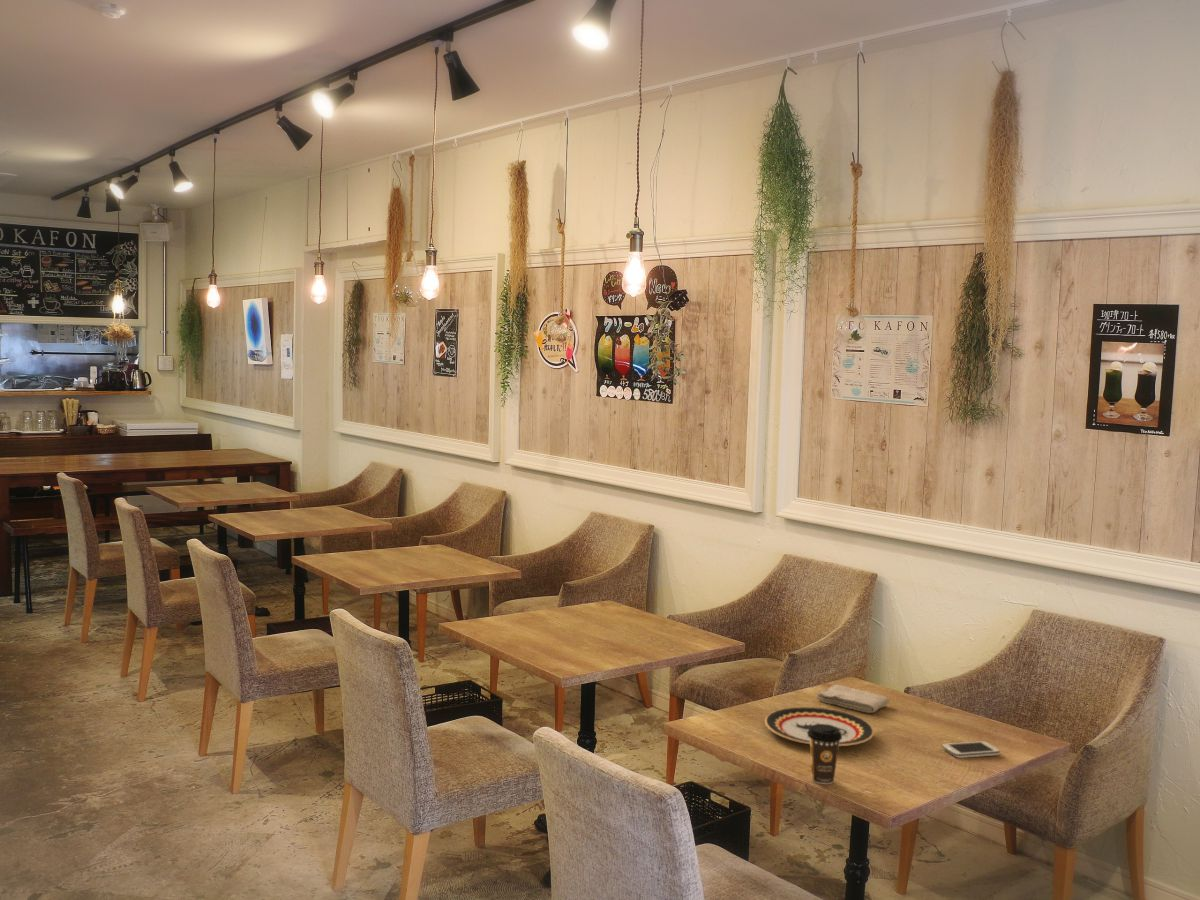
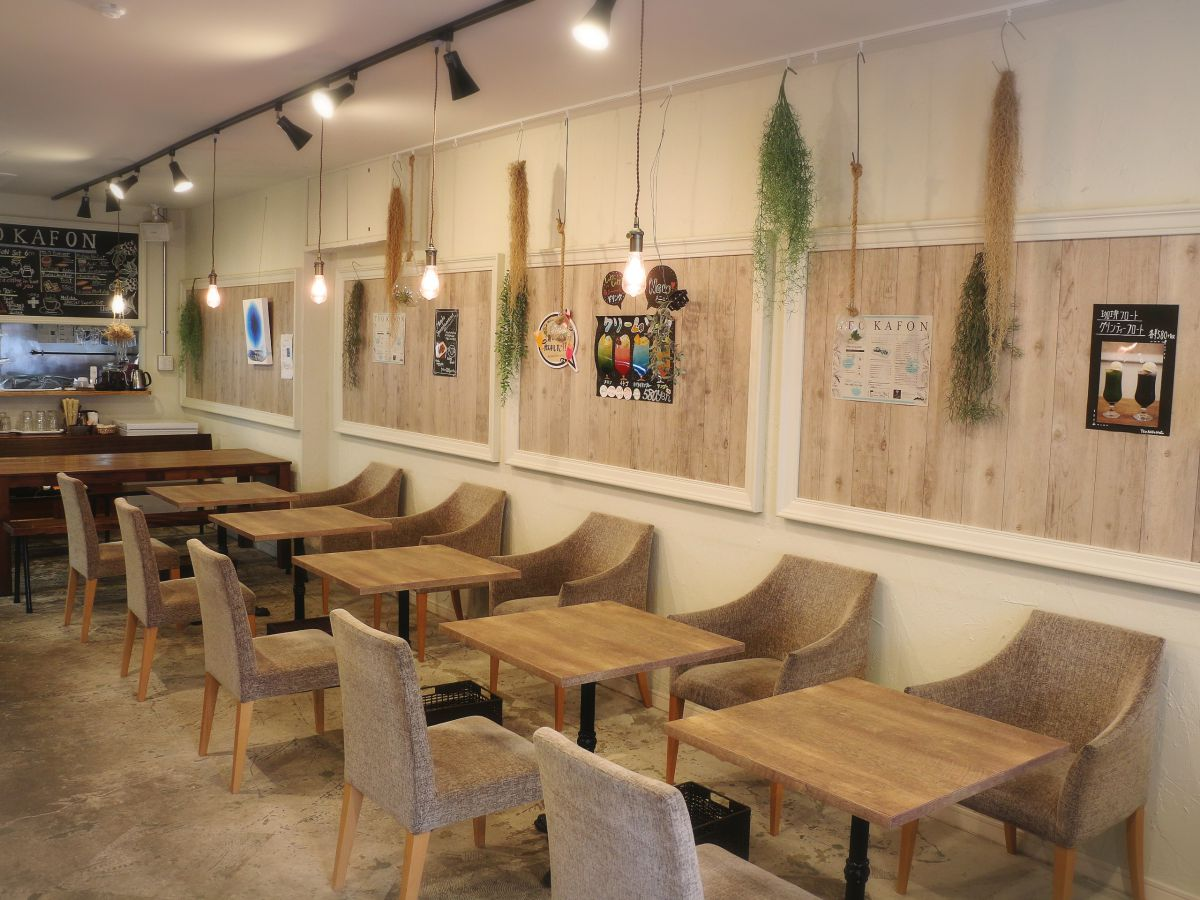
- smartphone (970, 749)
- coffee cup (823, 754)
- washcloth (852, 697)
- plate (815, 724)
